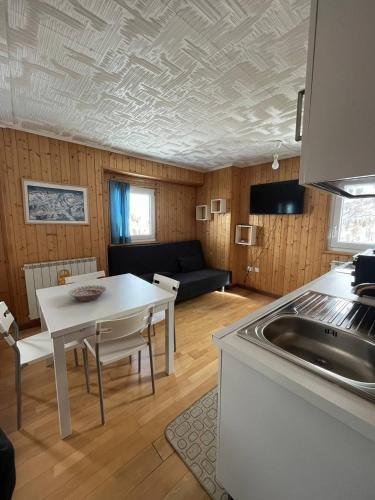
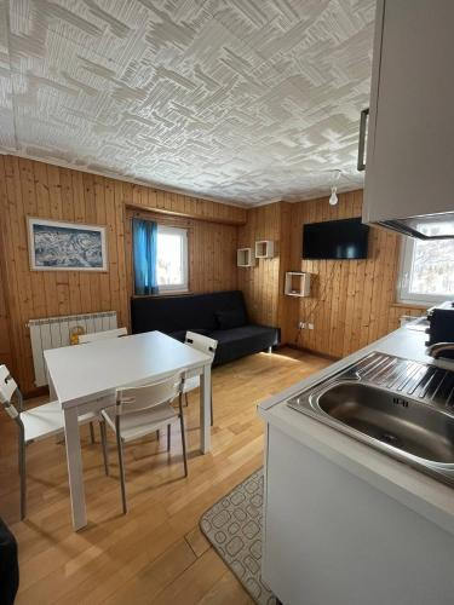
- decorative bowl (88, 294)
